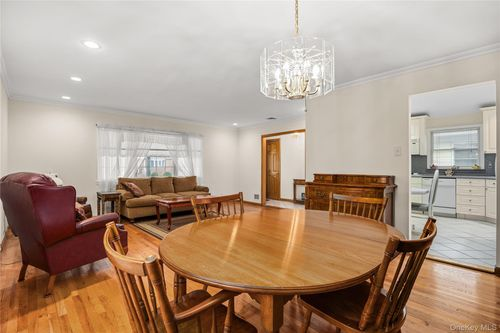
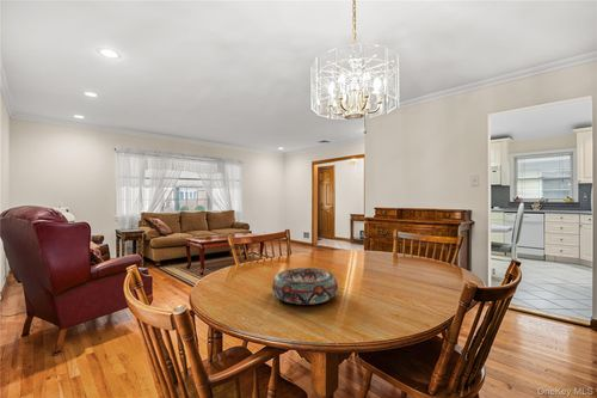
+ decorative bowl (304, 284)
